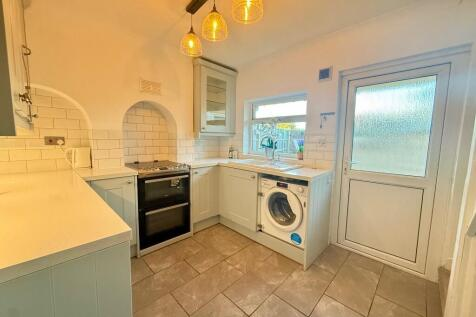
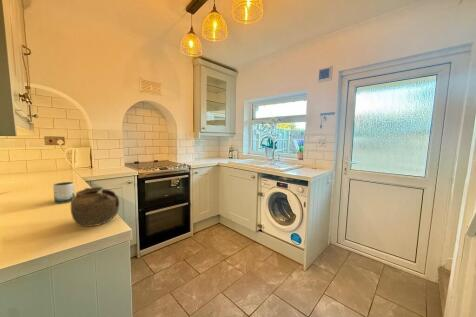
+ teapot (94, 204)
+ mug (63, 191)
